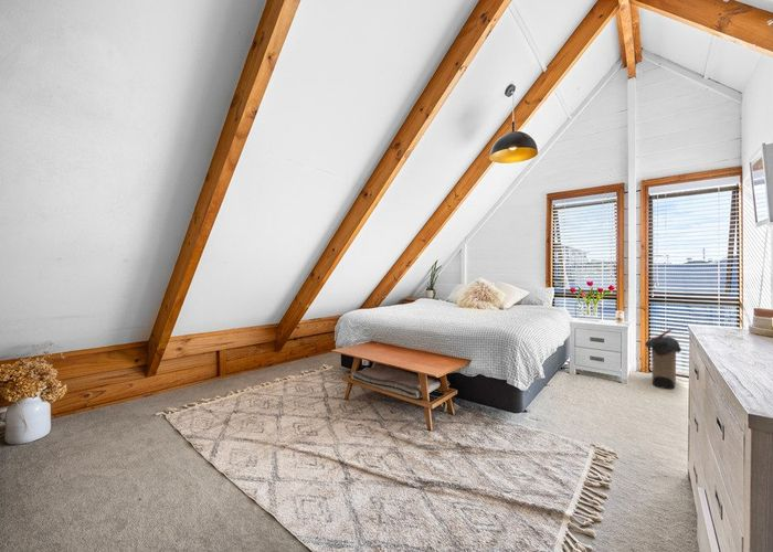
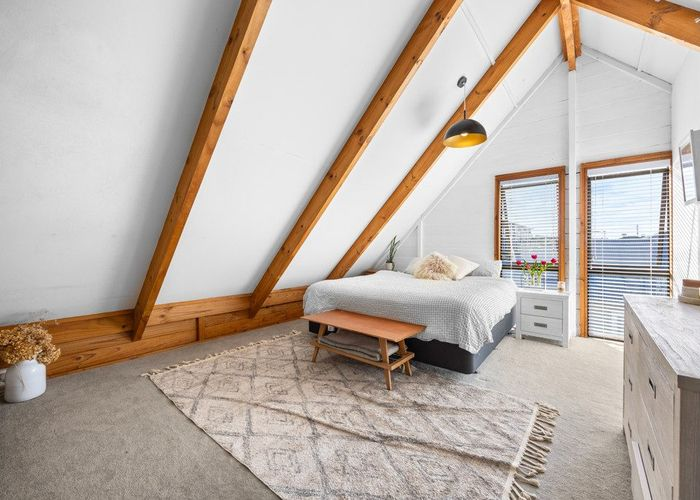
- laundry hamper (661, 354)
